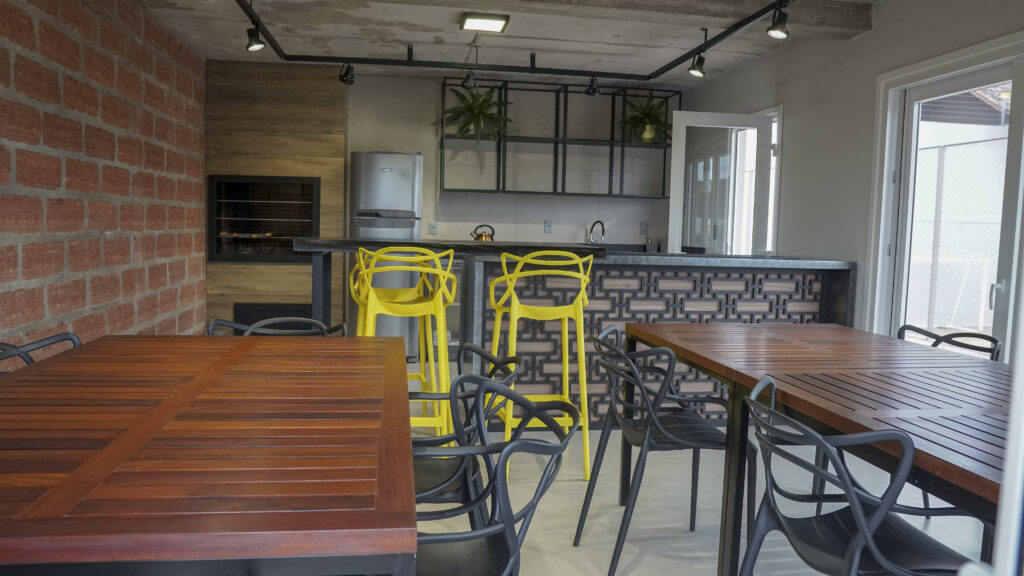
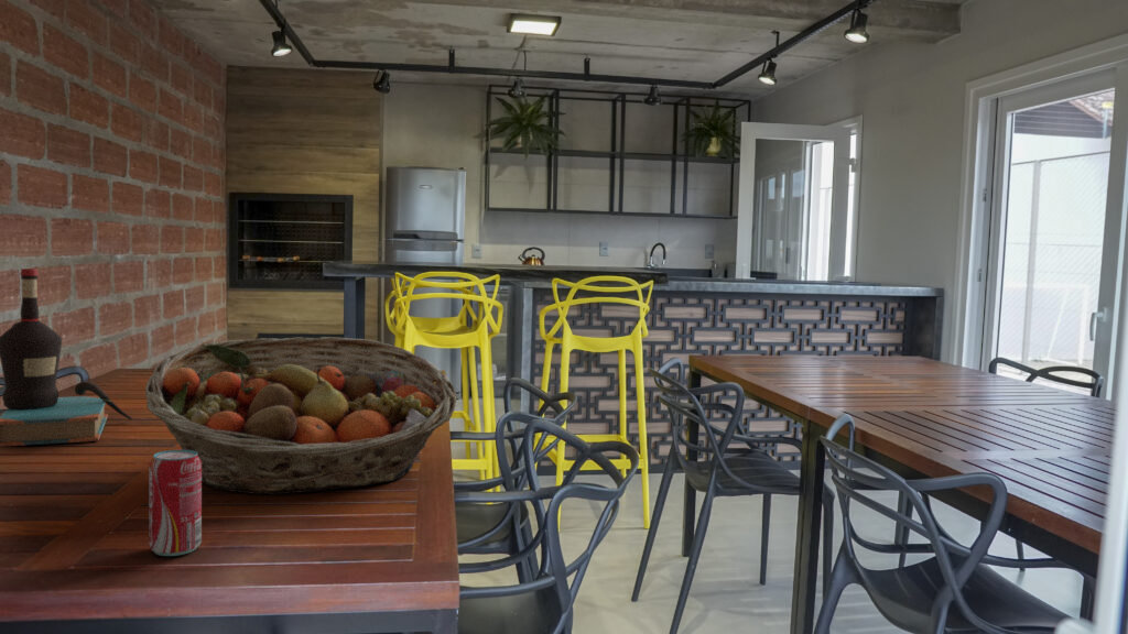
+ fruit basket (308, 407)
+ beverage can (175, 502)
+ bottle (59, 350)
